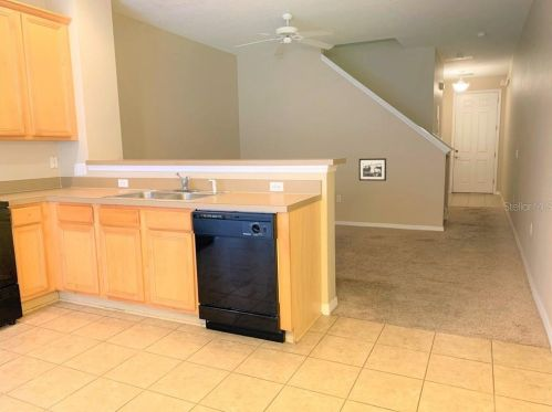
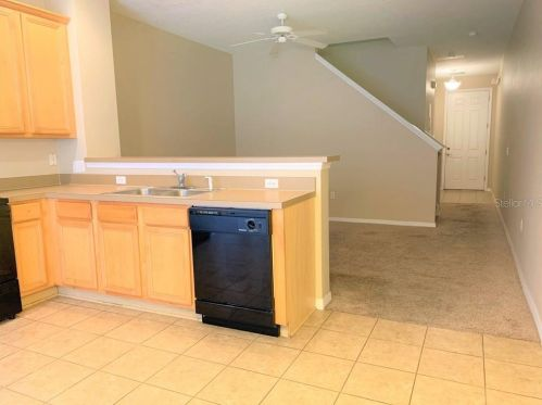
- picture frame (372, 169)
